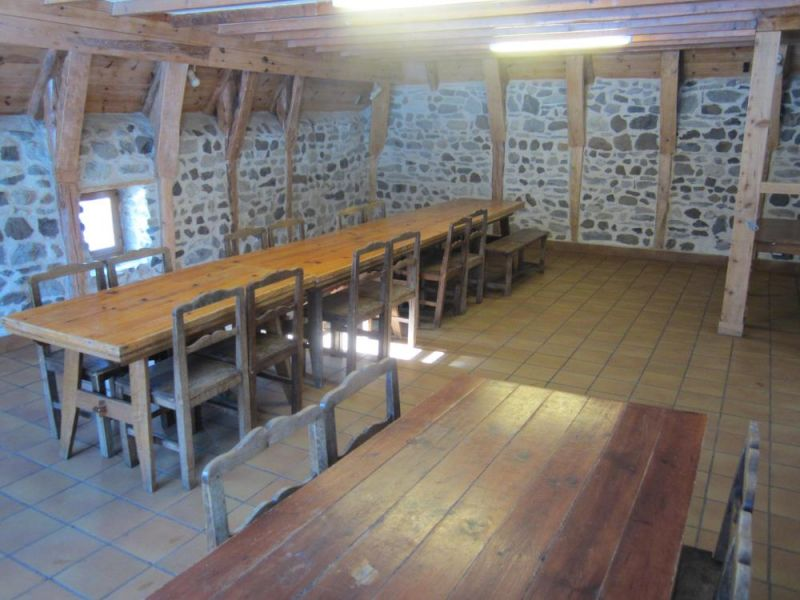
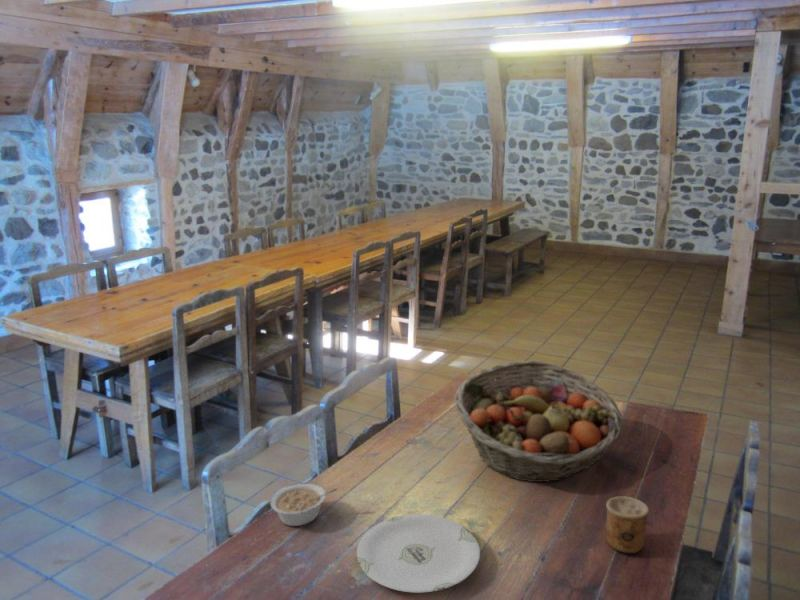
+ fruit basket (537, 418)
+ cup (625, 524)
+ plate (418, 553)
+ legume (300, 504)
